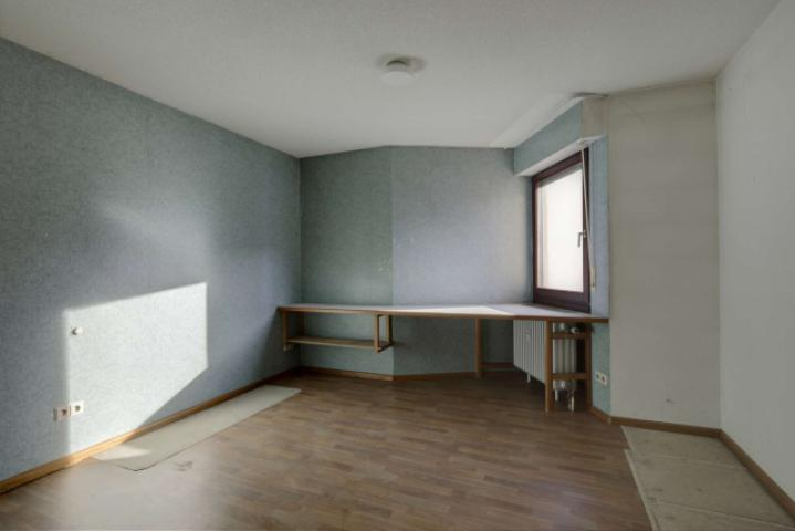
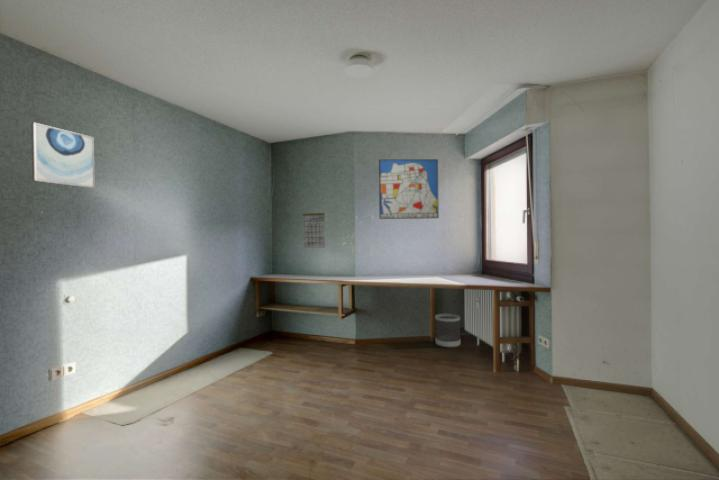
+ wall art (408, 189)
+ calendar (313, 226)
+ wall art (65, 157)
+ wastebasket (447, 329)
